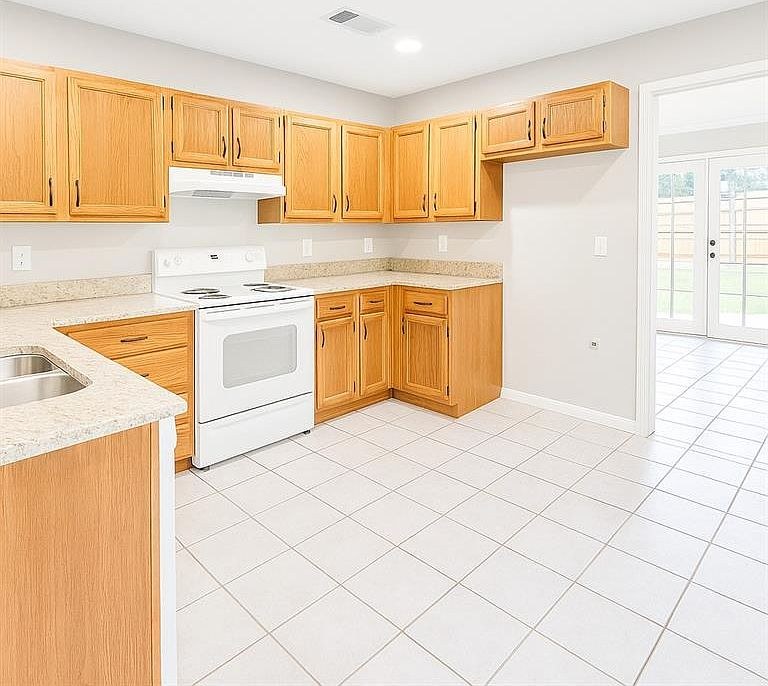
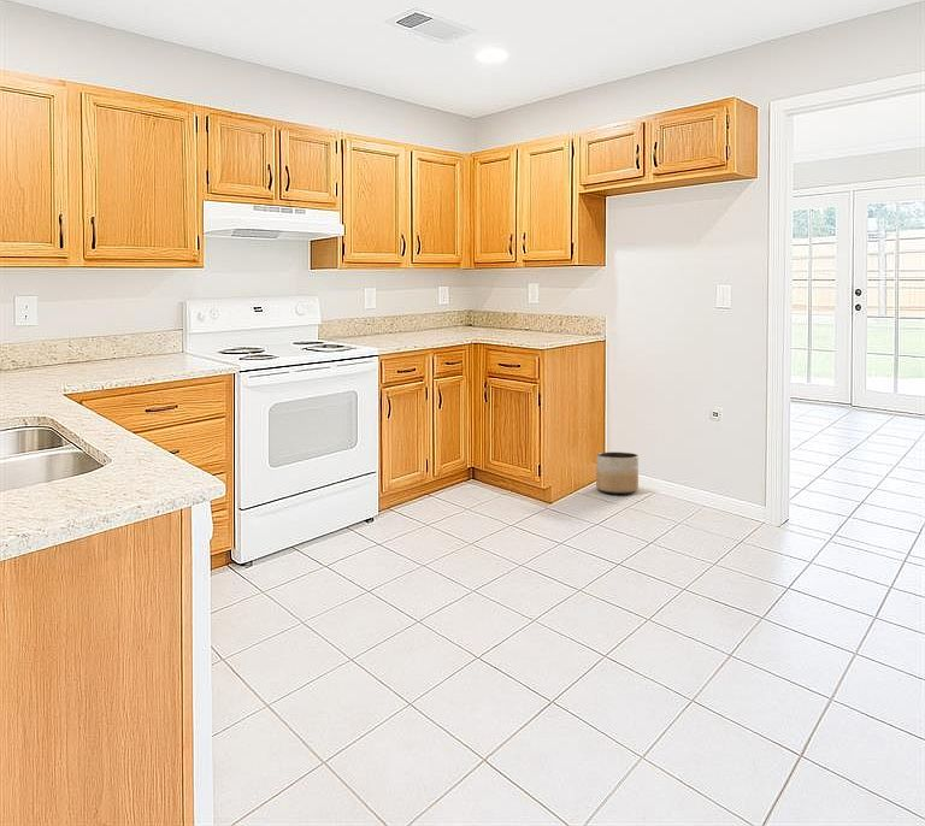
+ planter (617, 472)
